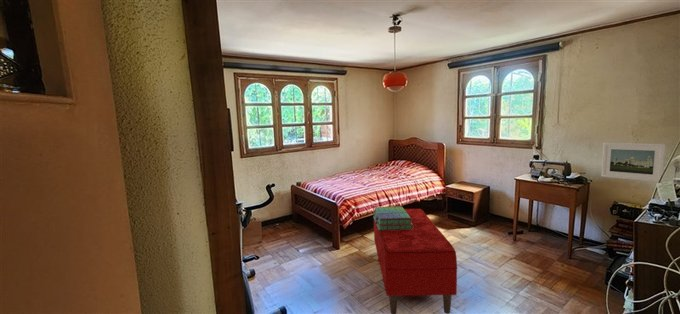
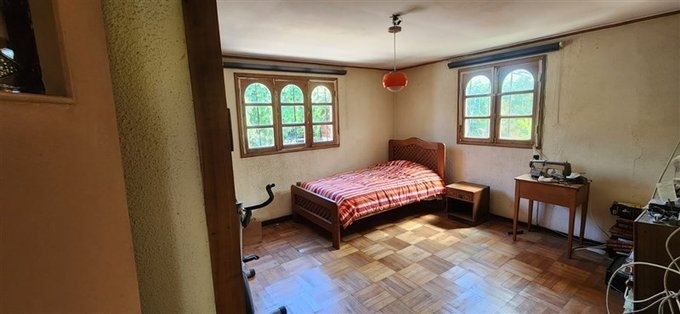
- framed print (631, 161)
- bench (407, 252)
- stack of books (391, 217)
